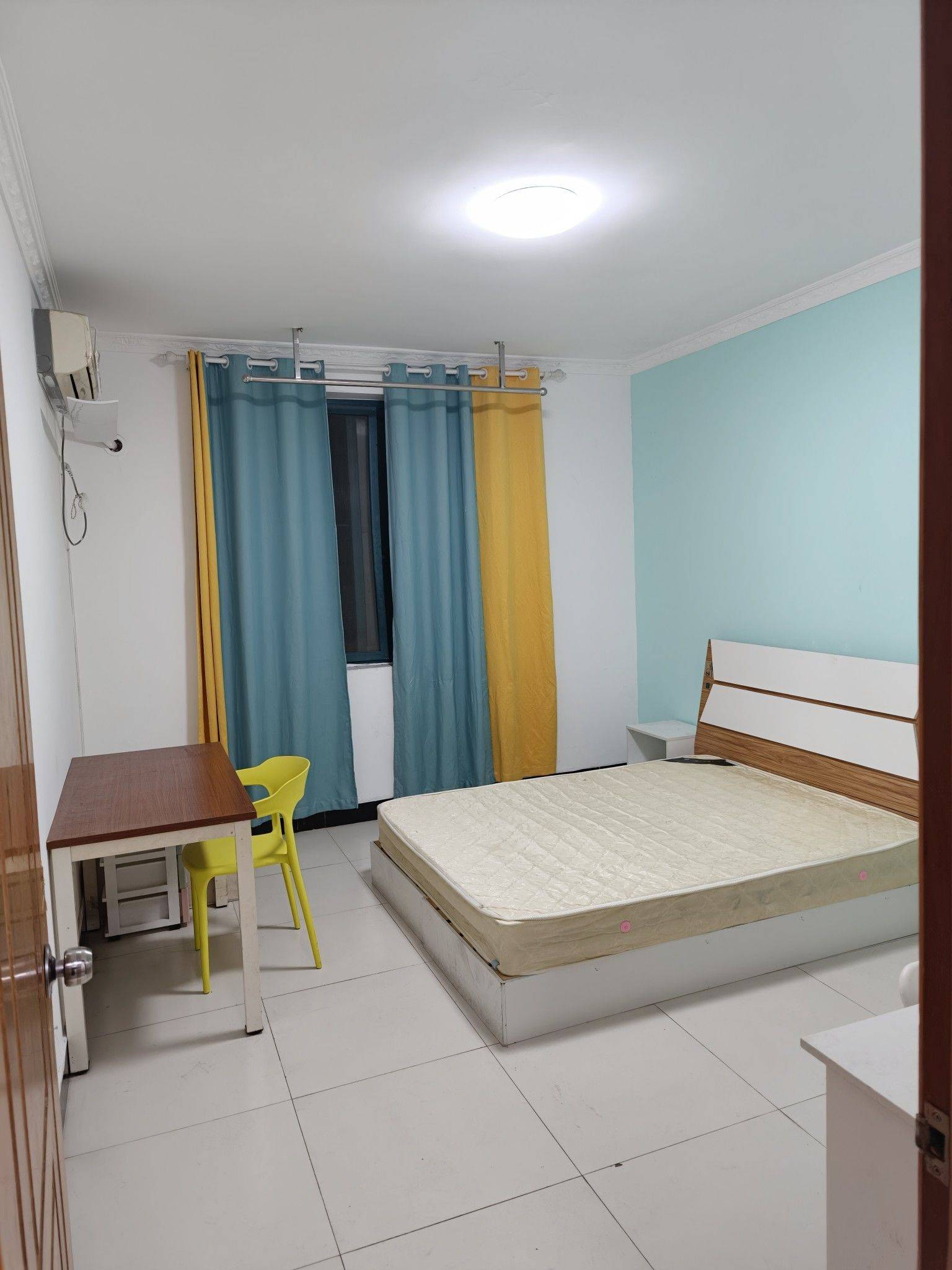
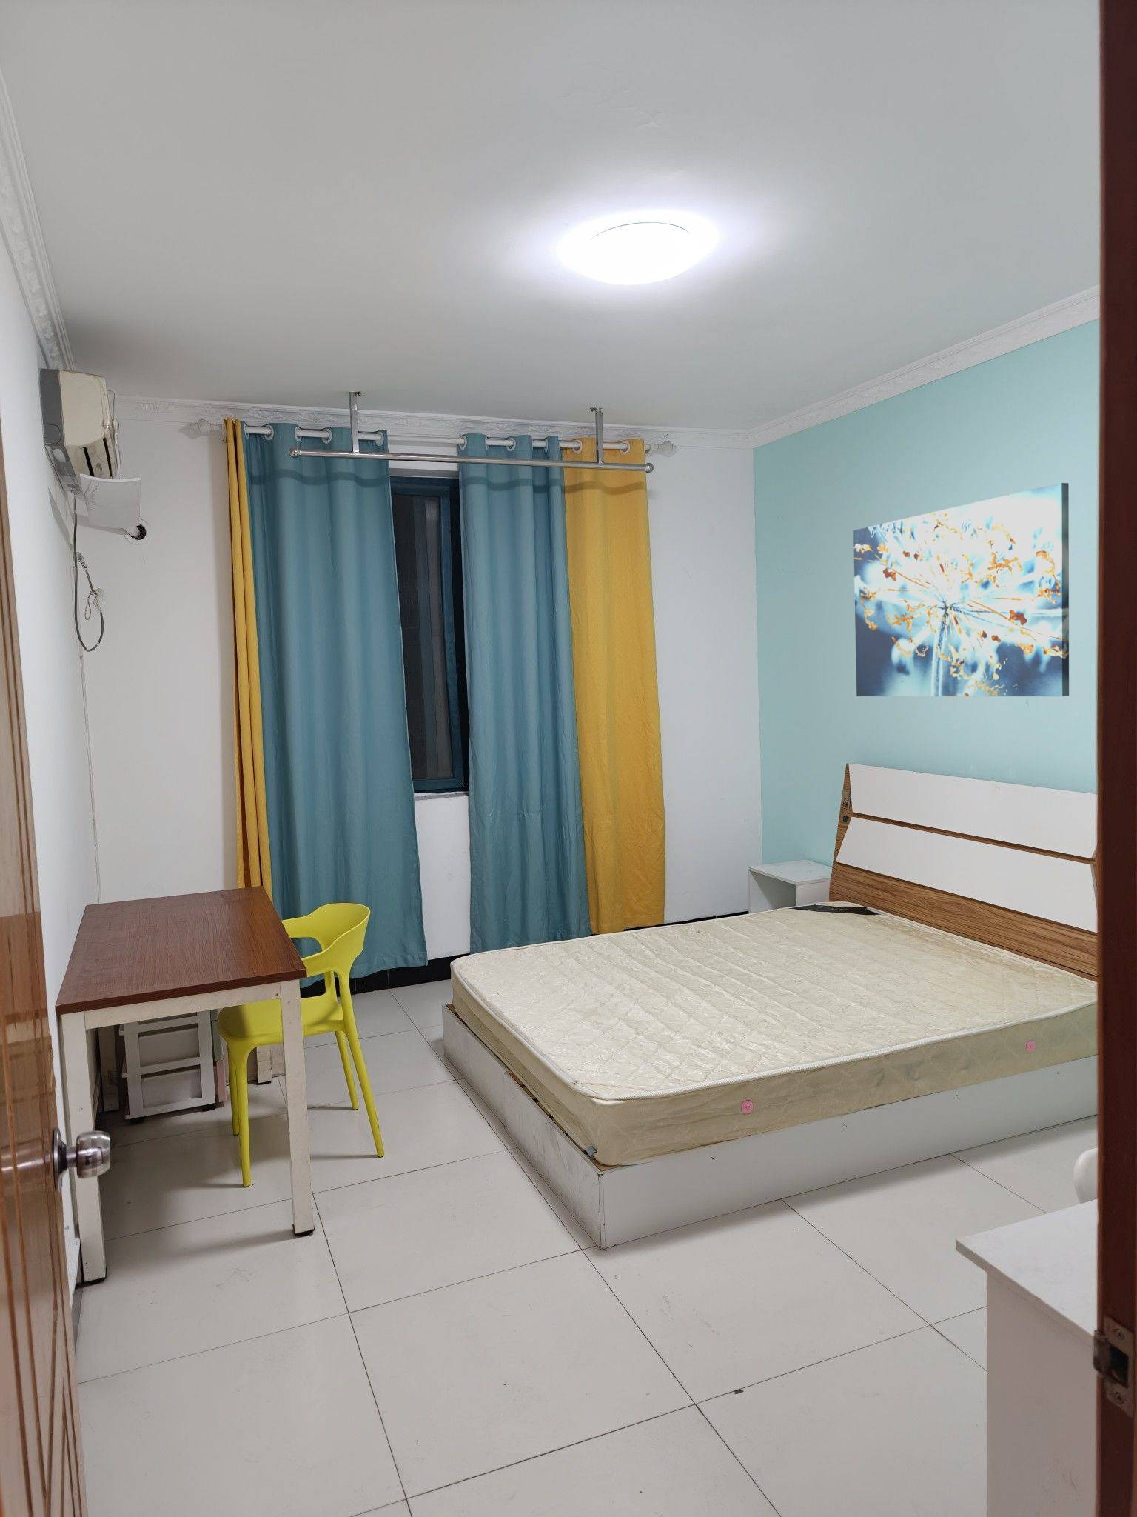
+ wall art (948, 603)
